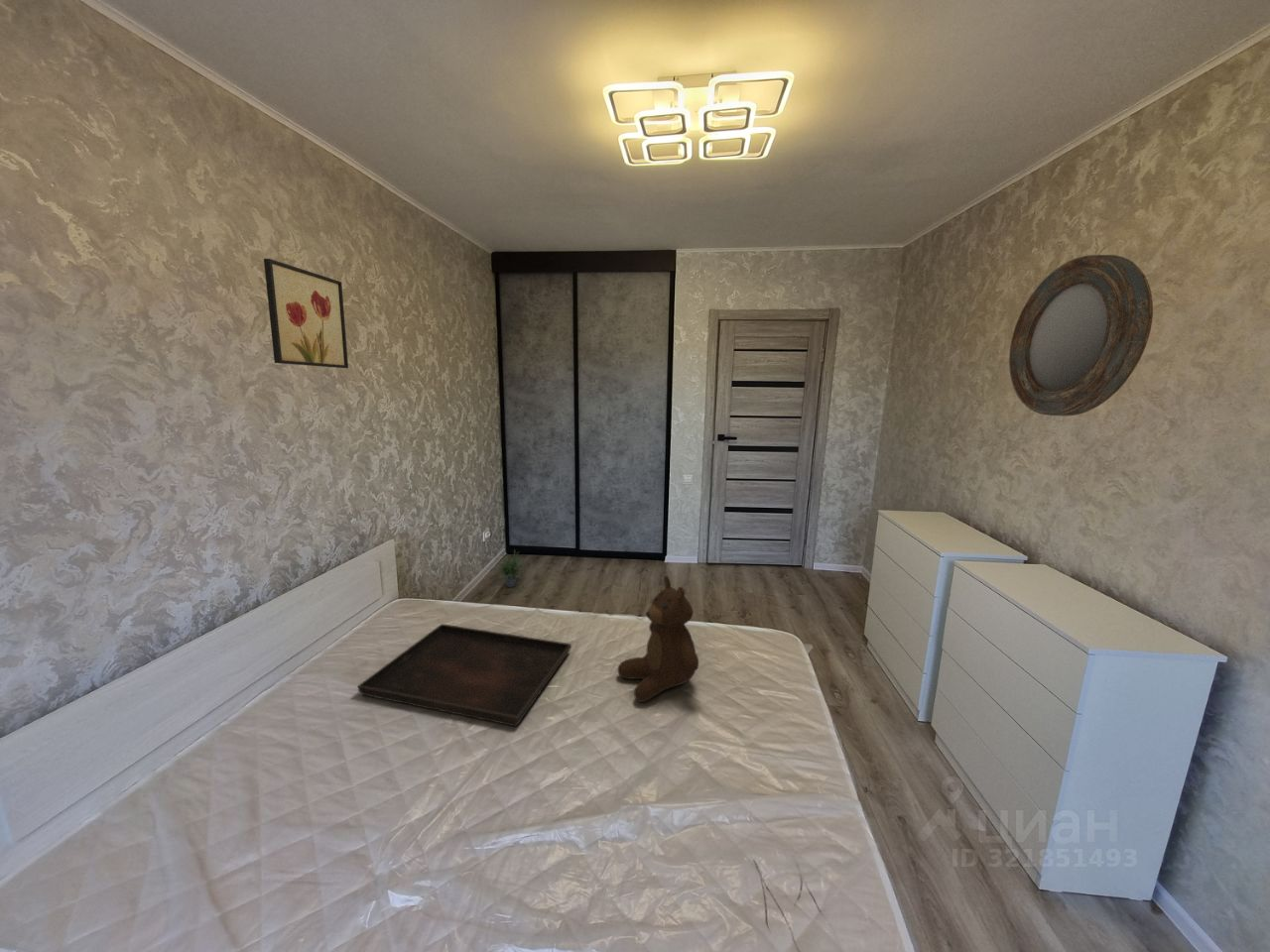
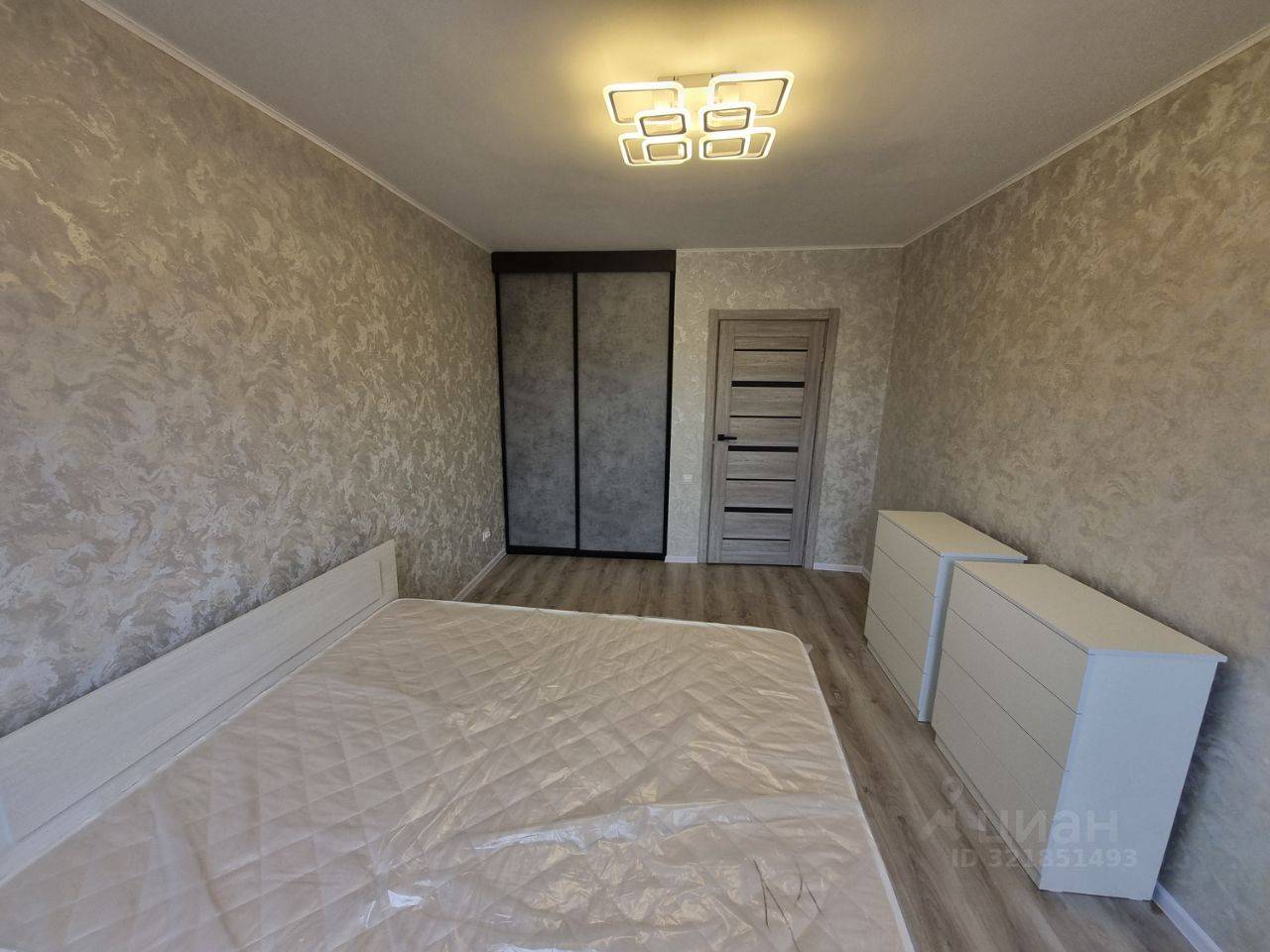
- home mirror (1069, 338)
- wall art (309, 319)
- potted plant (508, 565)
- teddy bear (659, 634)
- serving tray (473, 667)
